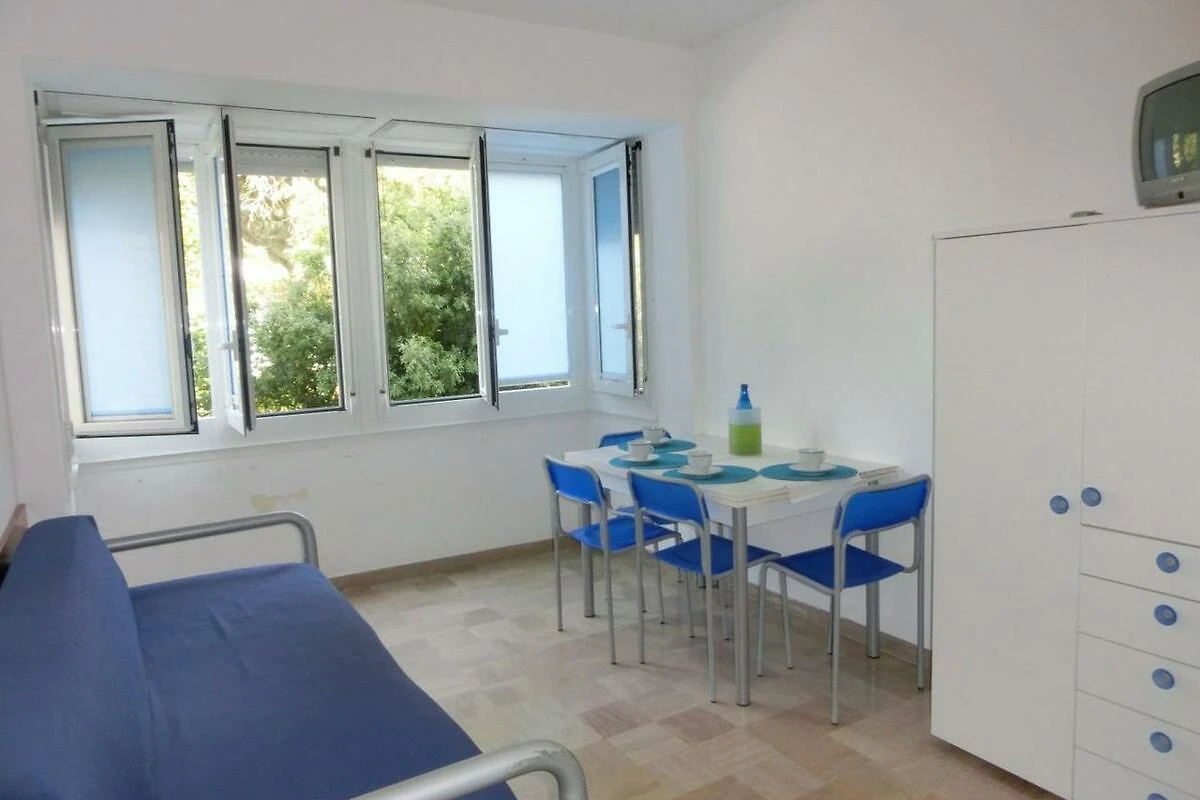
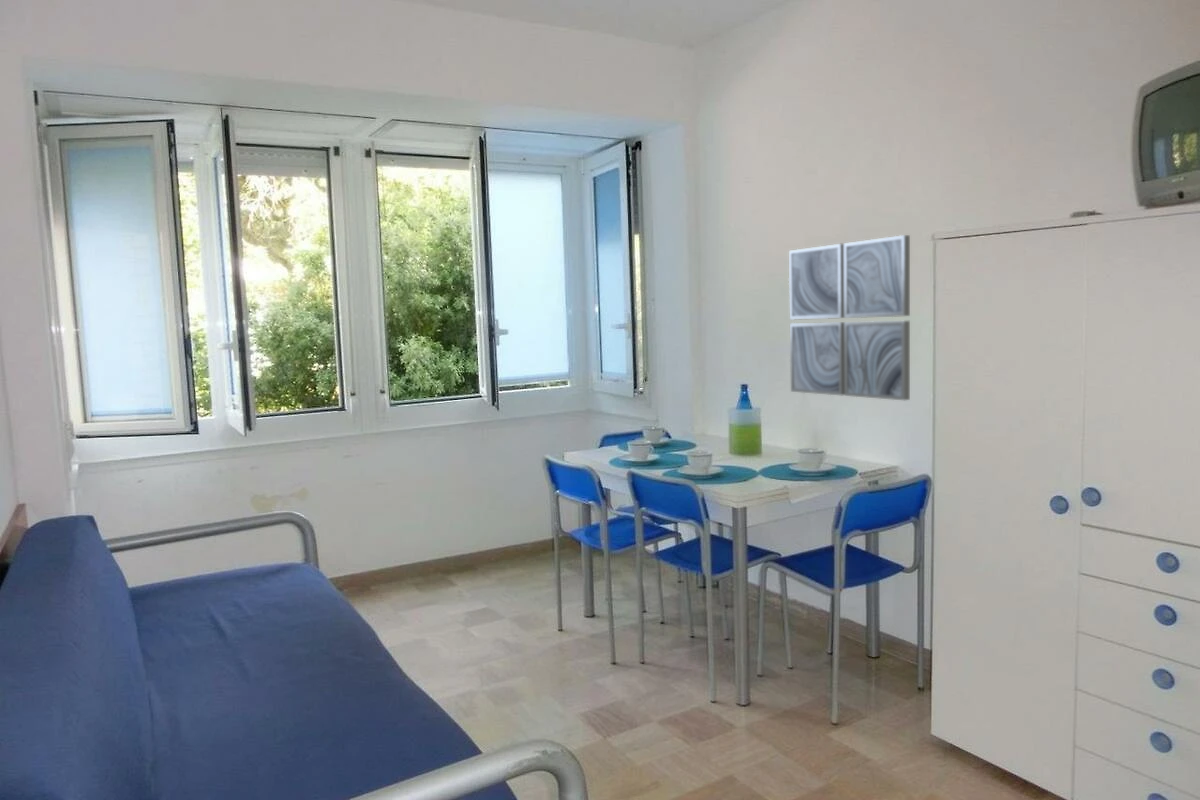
+ wall art (845, 322)
